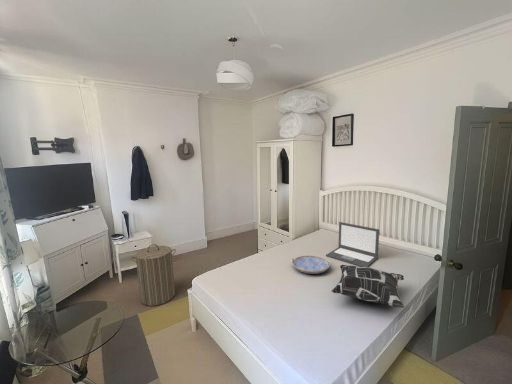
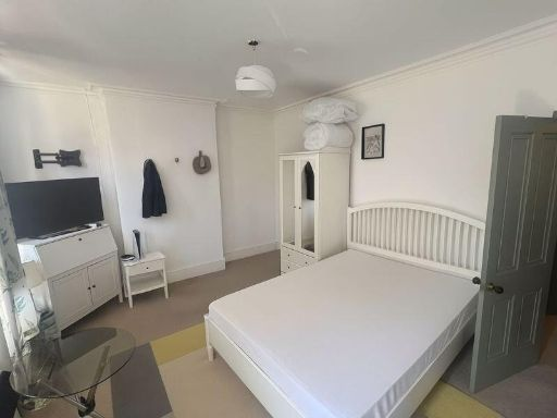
- serving tray (310, 263)
- decorative pillow (369, 282)
- laundry hamper (155, 270)
- laptop (351, 243)
